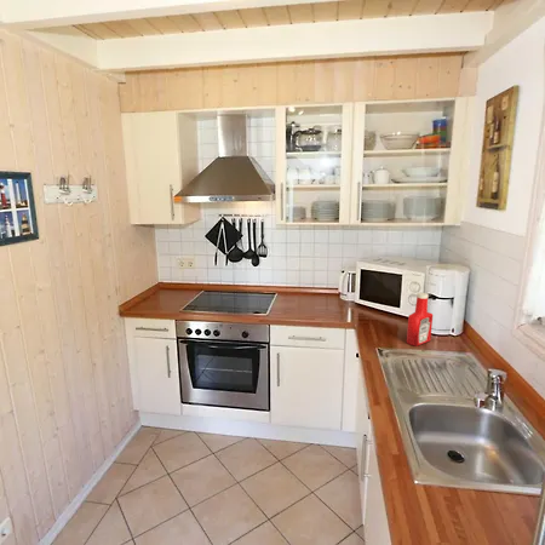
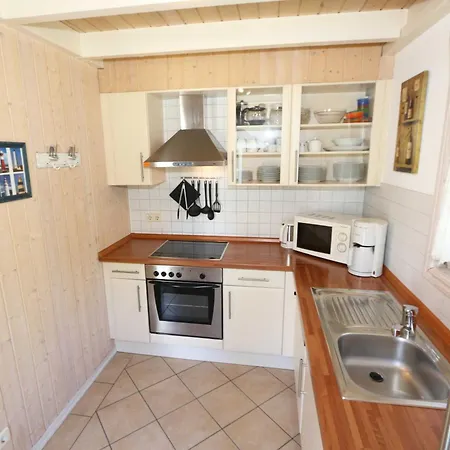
- soap bottle (420, 317)
